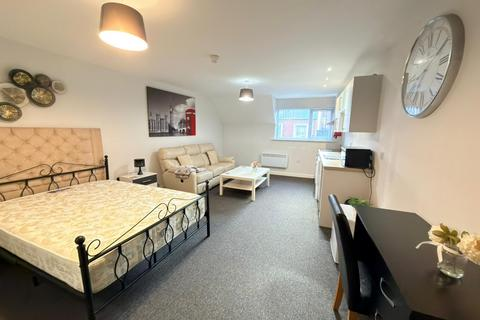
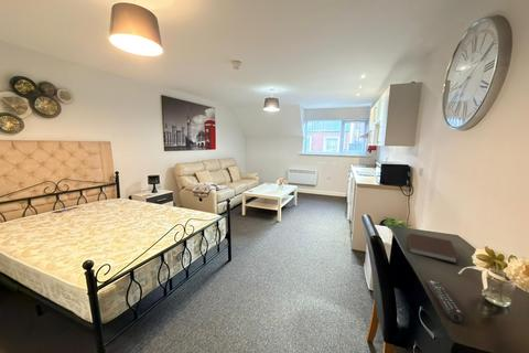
+ notebook (430, 246)
+ remote control (442, 297)
